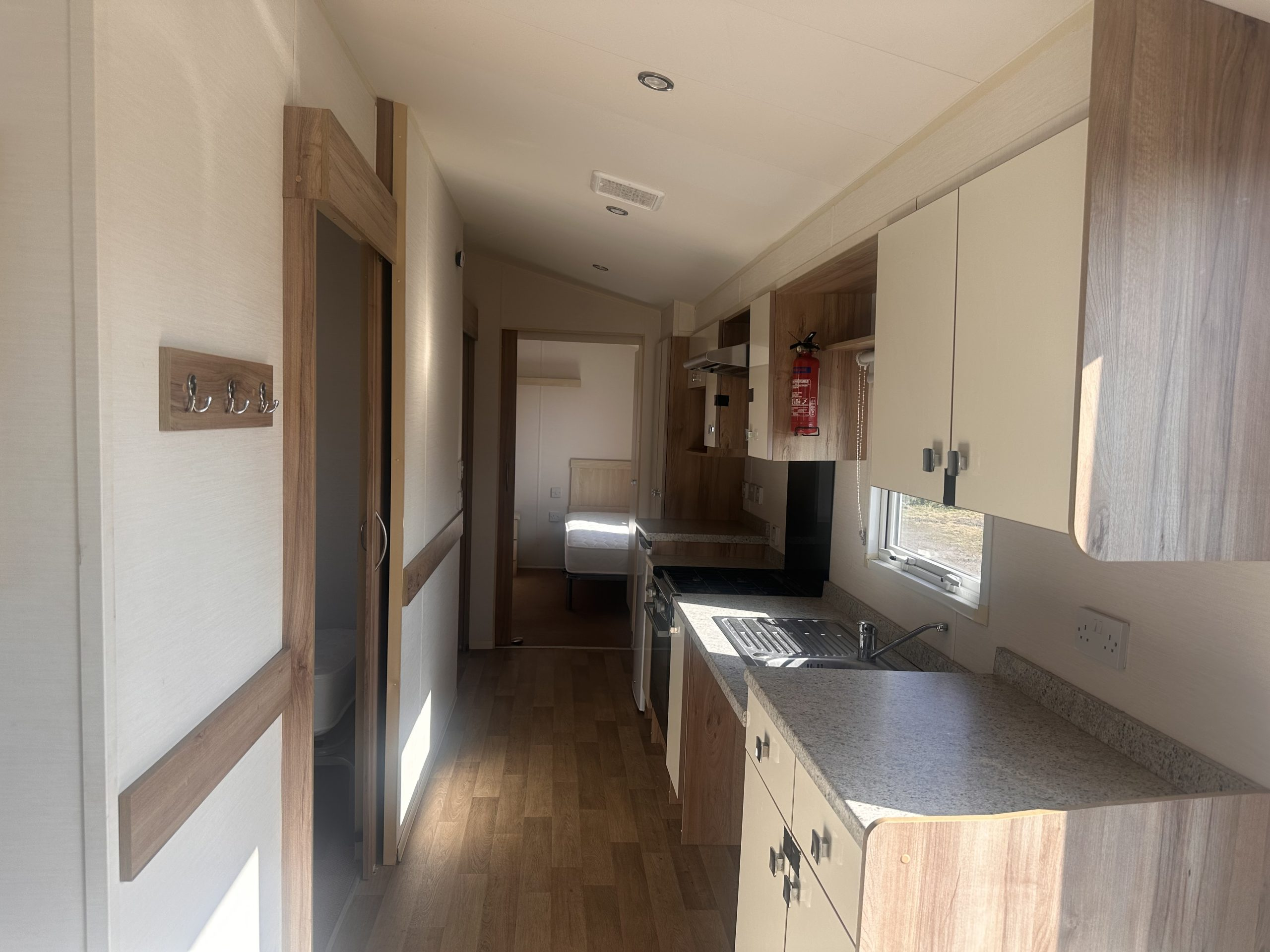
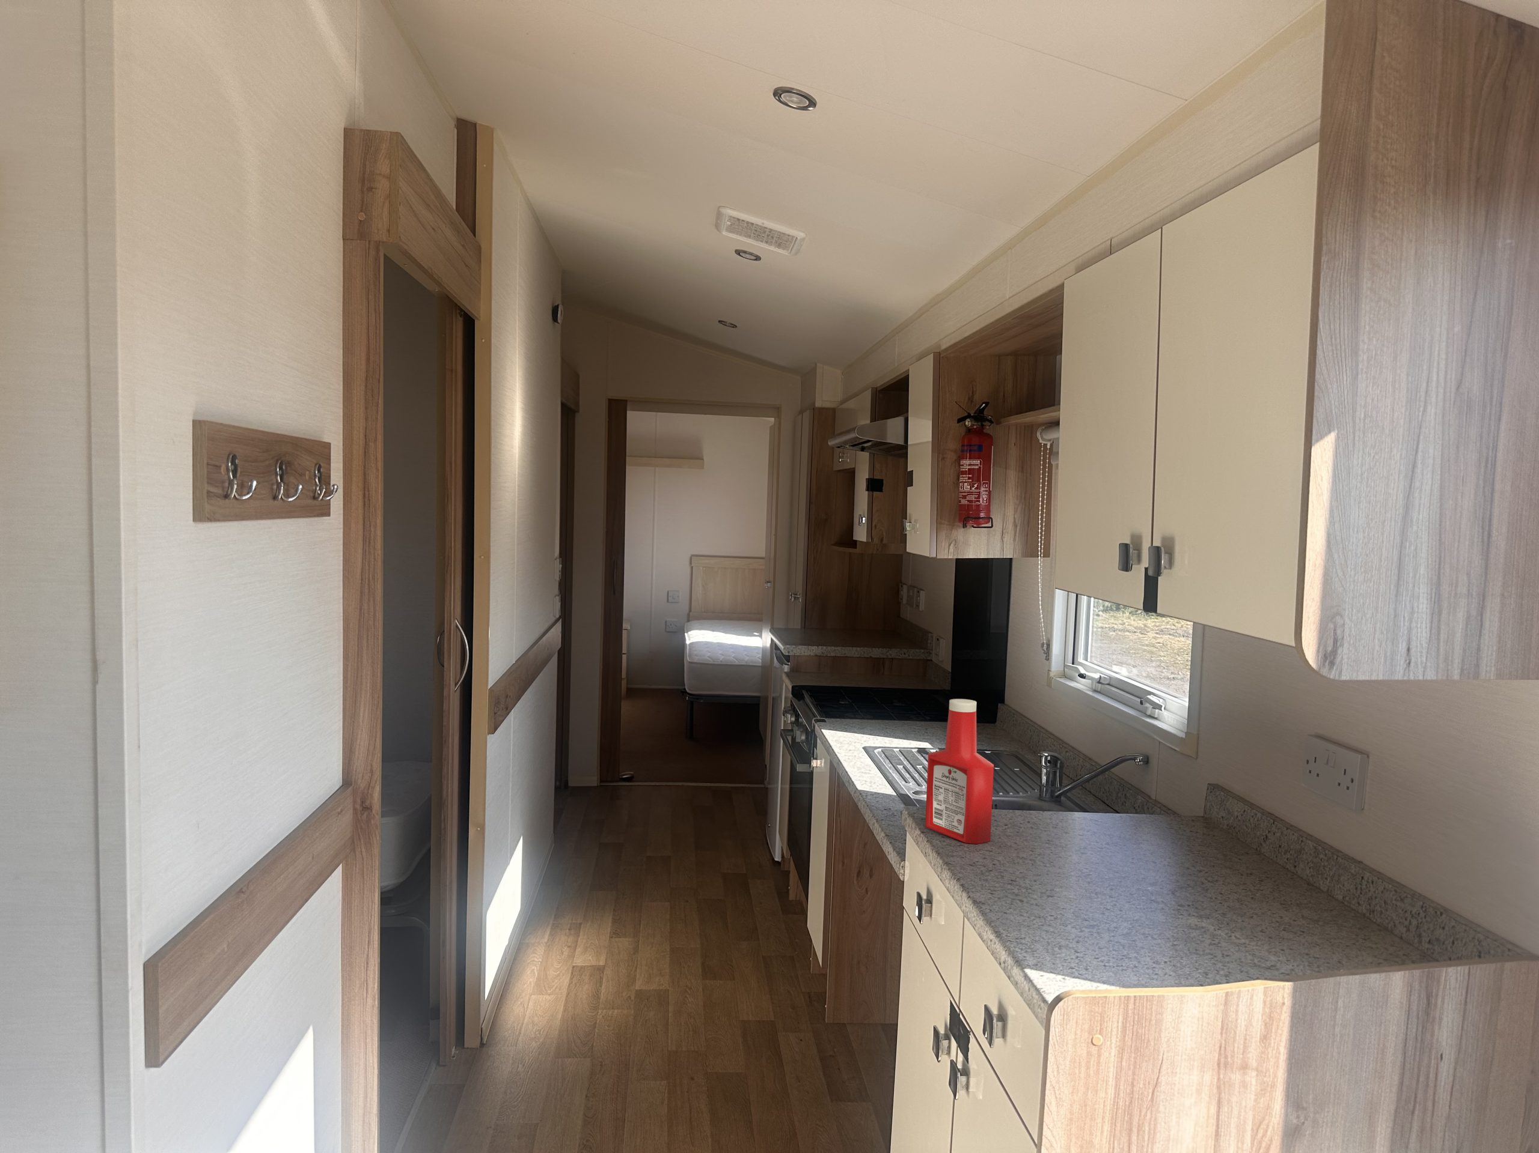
+ soap bottle (960, 767)
